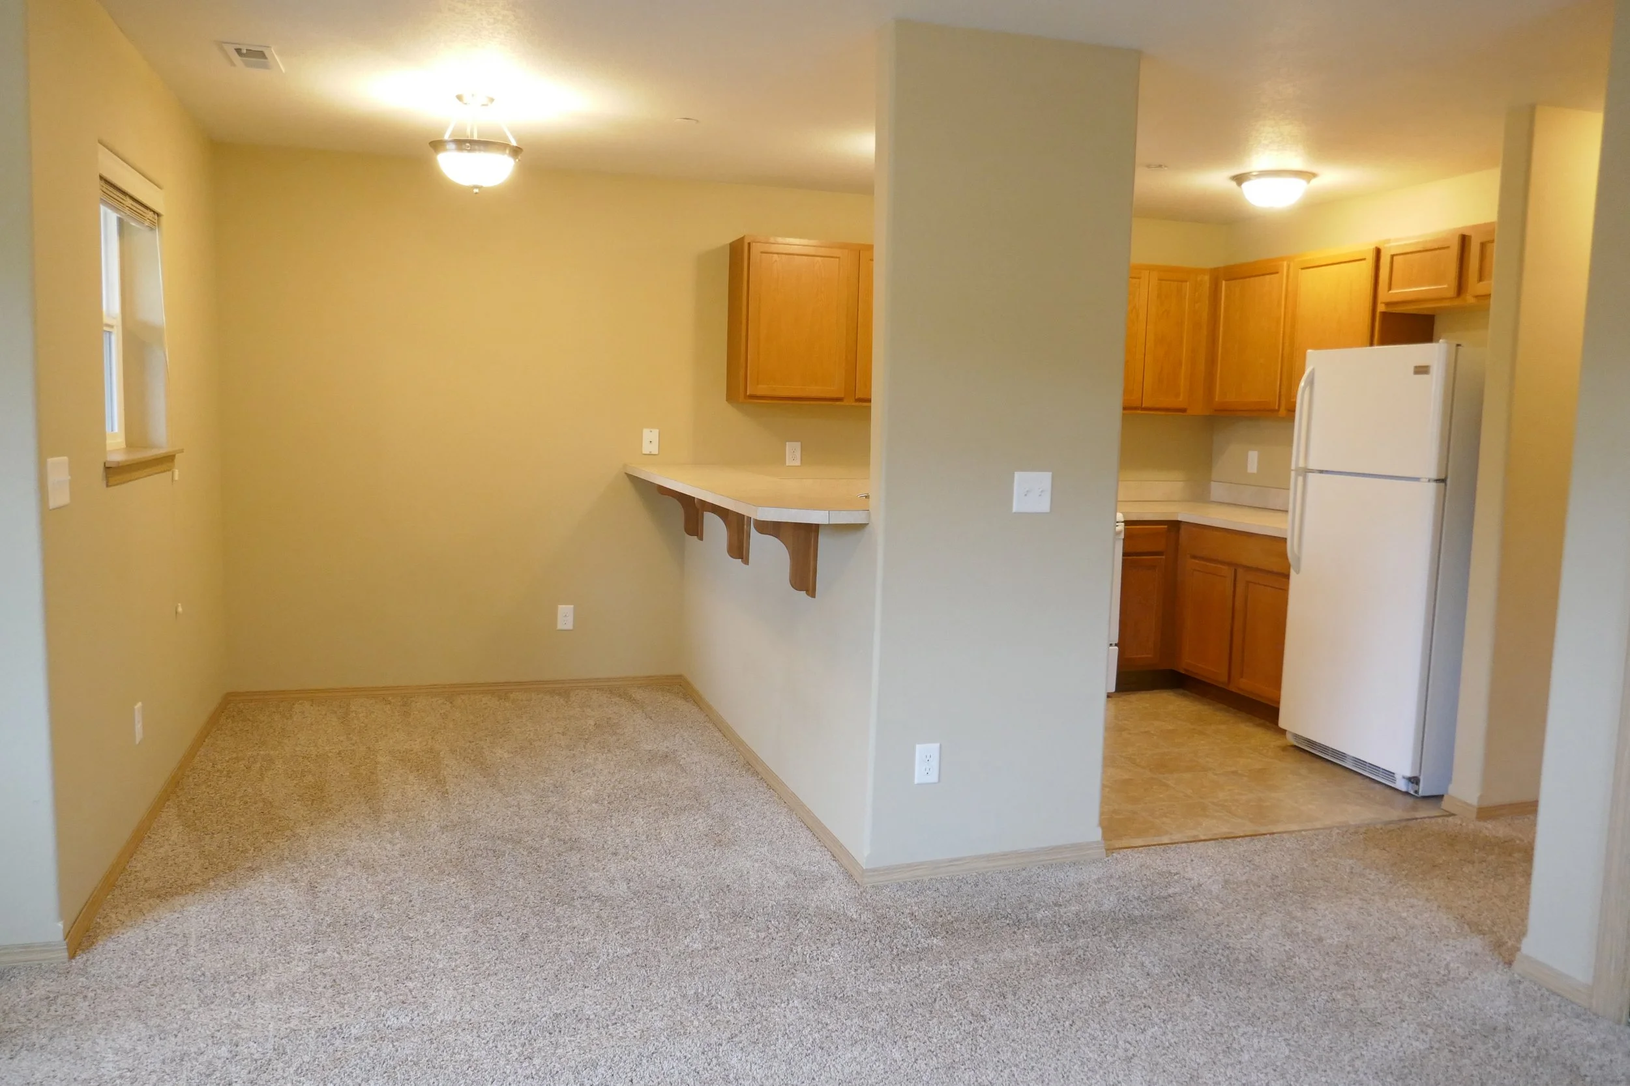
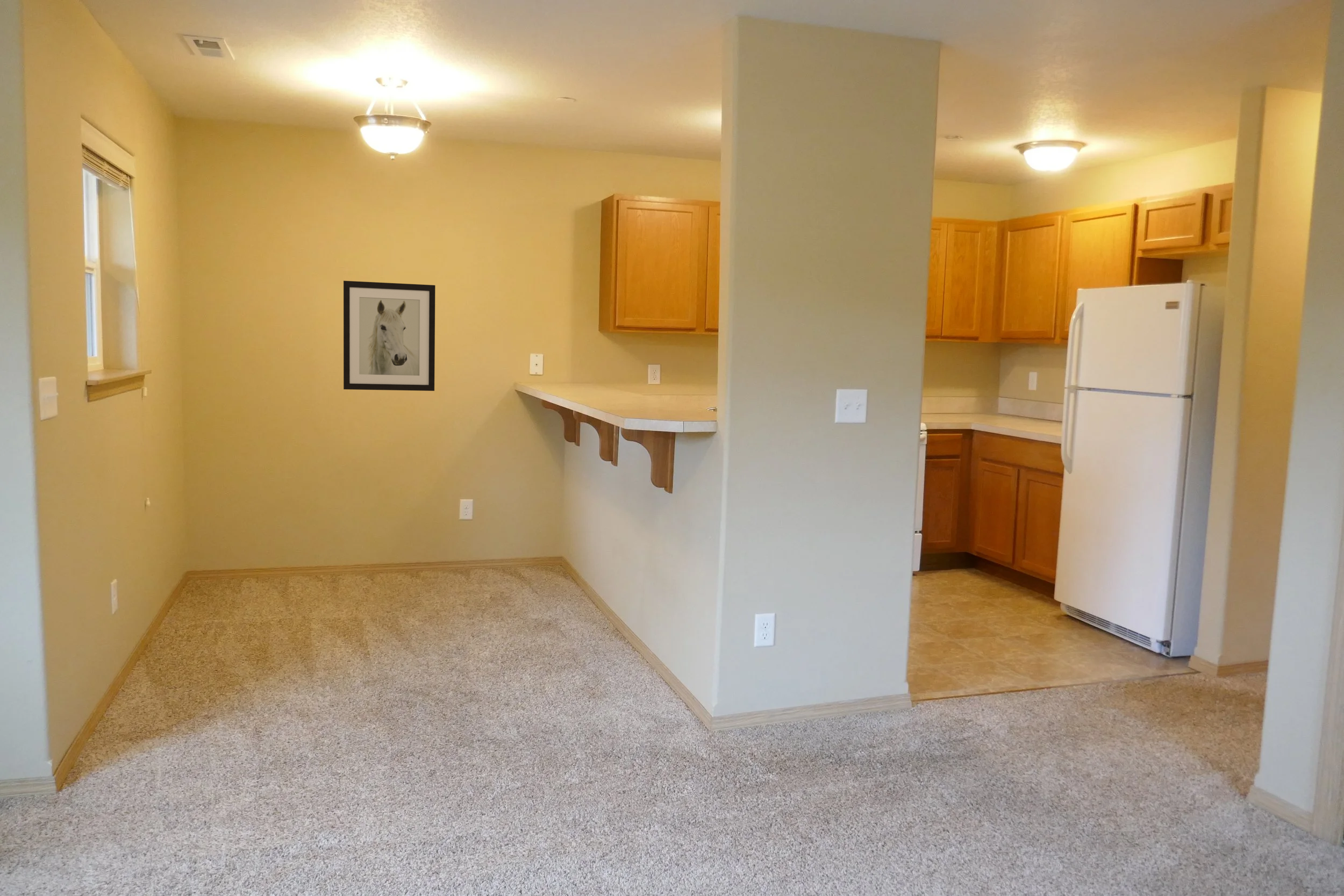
+ wall art (389, 336)
